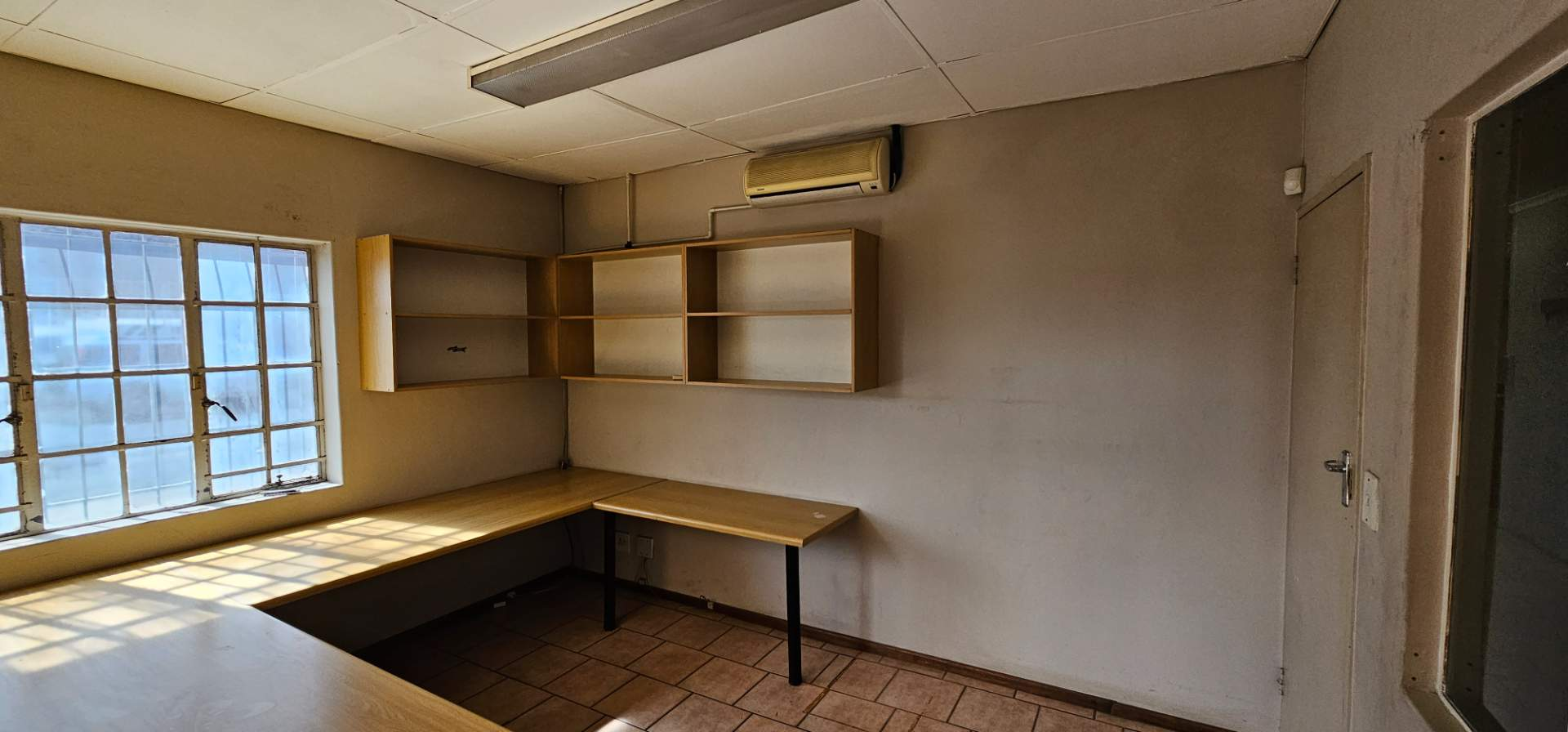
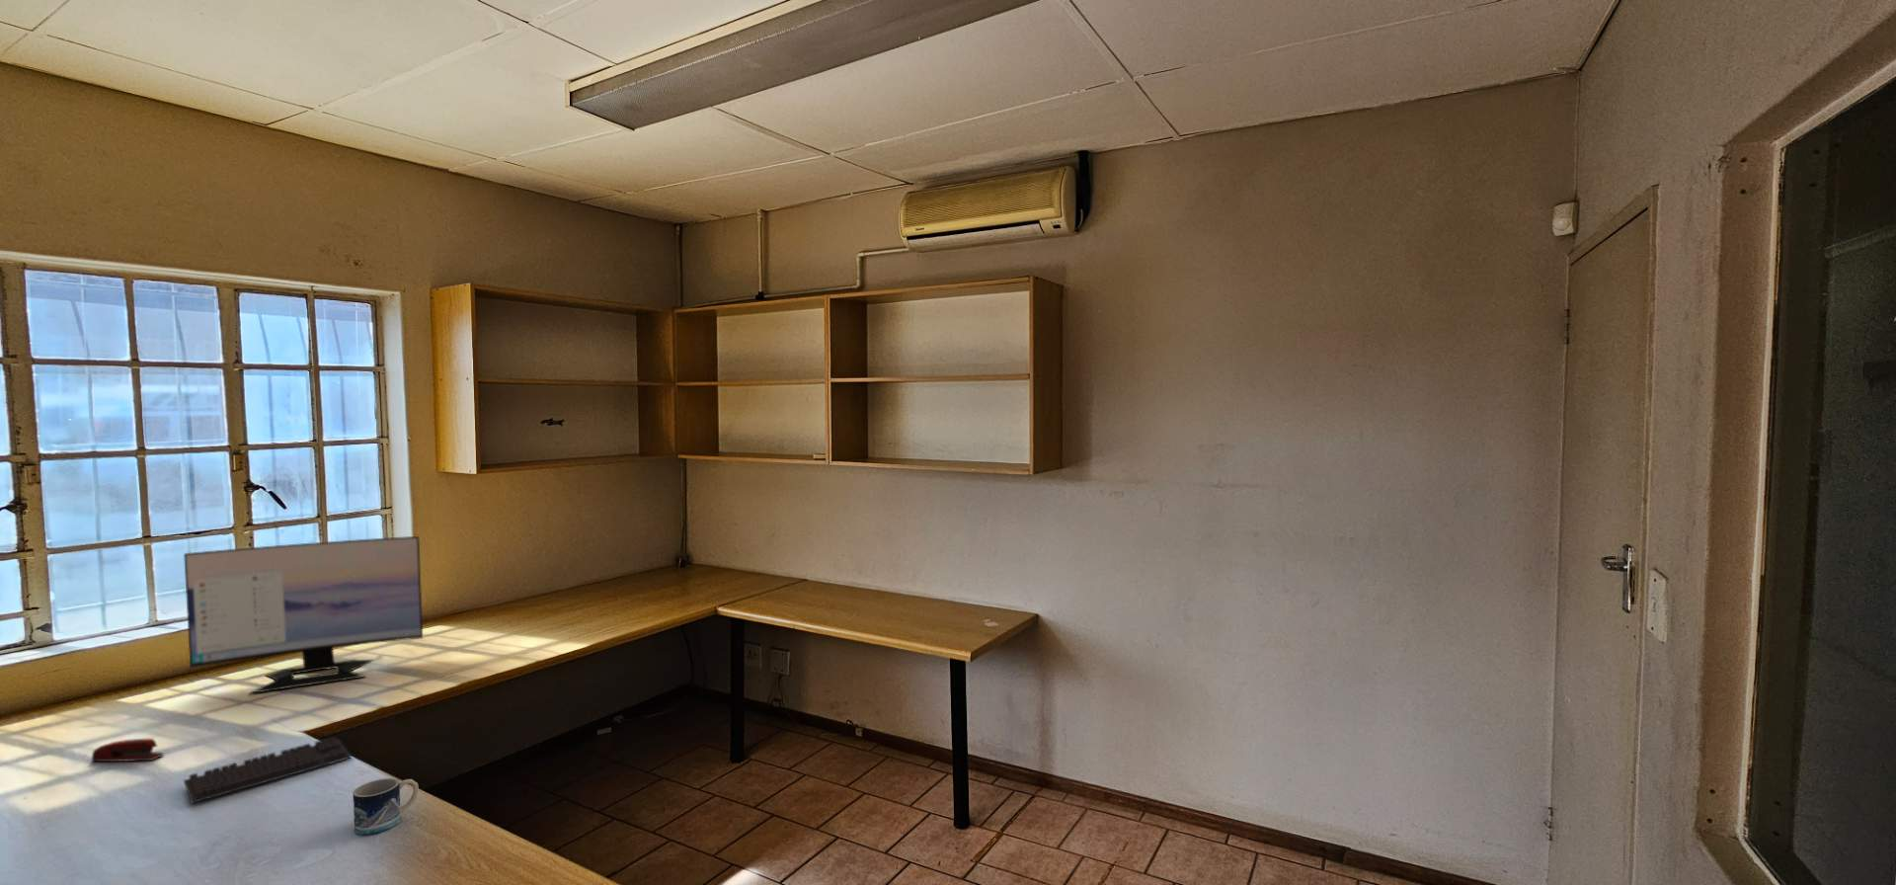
+ stapler (126, 748)
+ keyboard (271, 767)
+ mug (386, 802)
+ computer monitor (312, 609)
